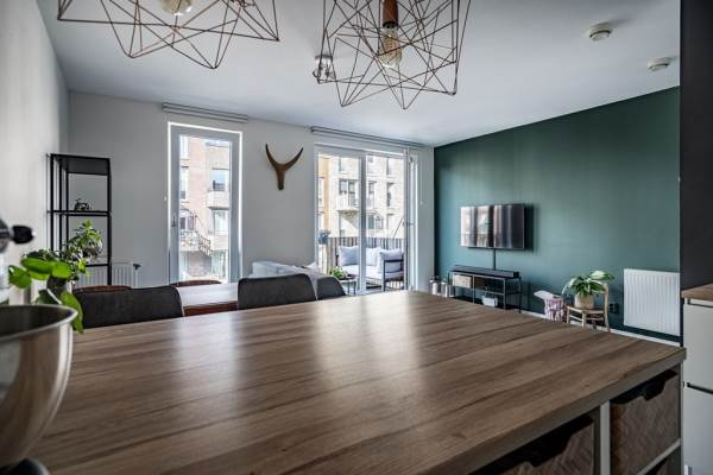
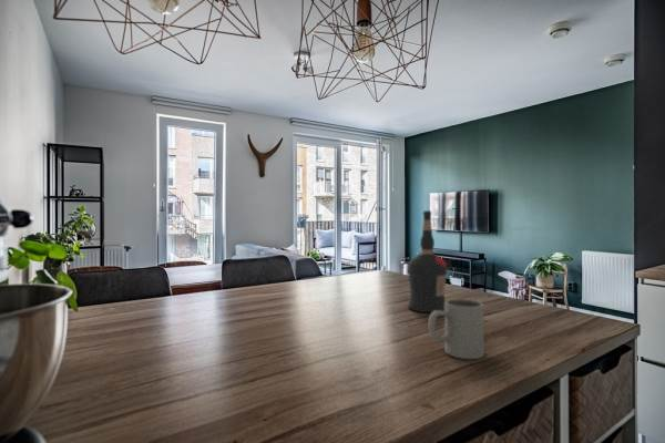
+ liquor bottle (427, 259)
+ mug (454, 328)
